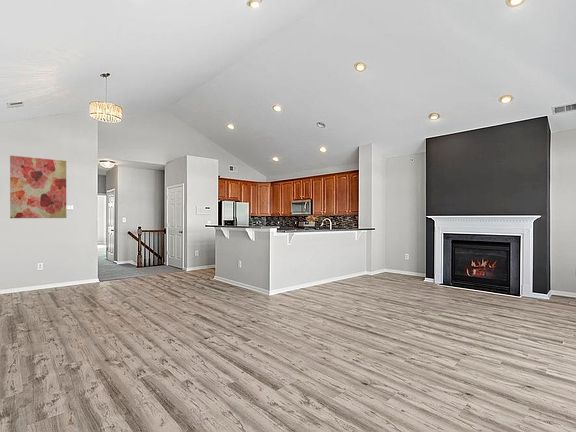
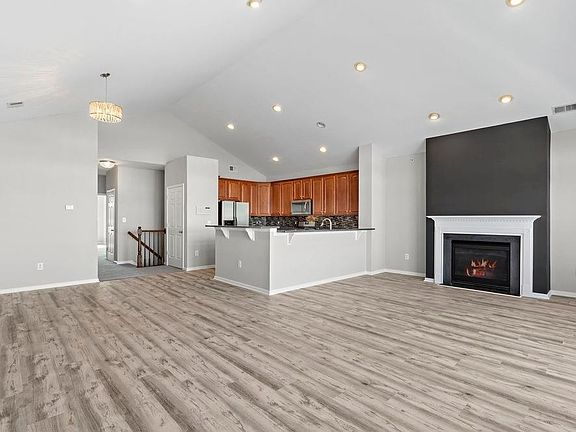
- wall art (39, 188)
